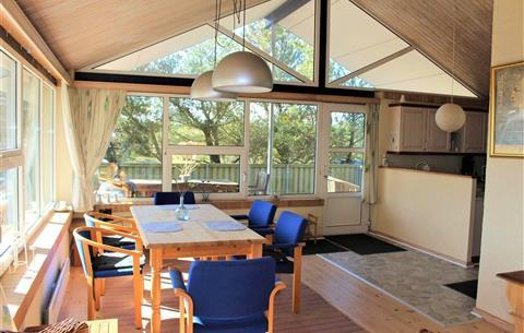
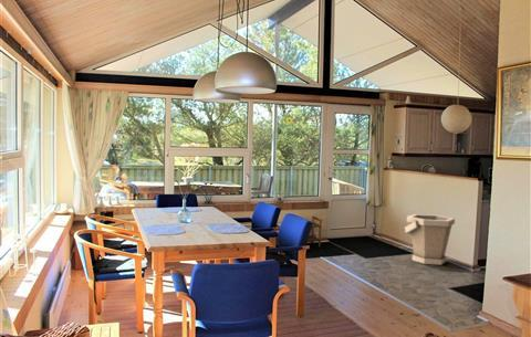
+ bucket (429, 239)
